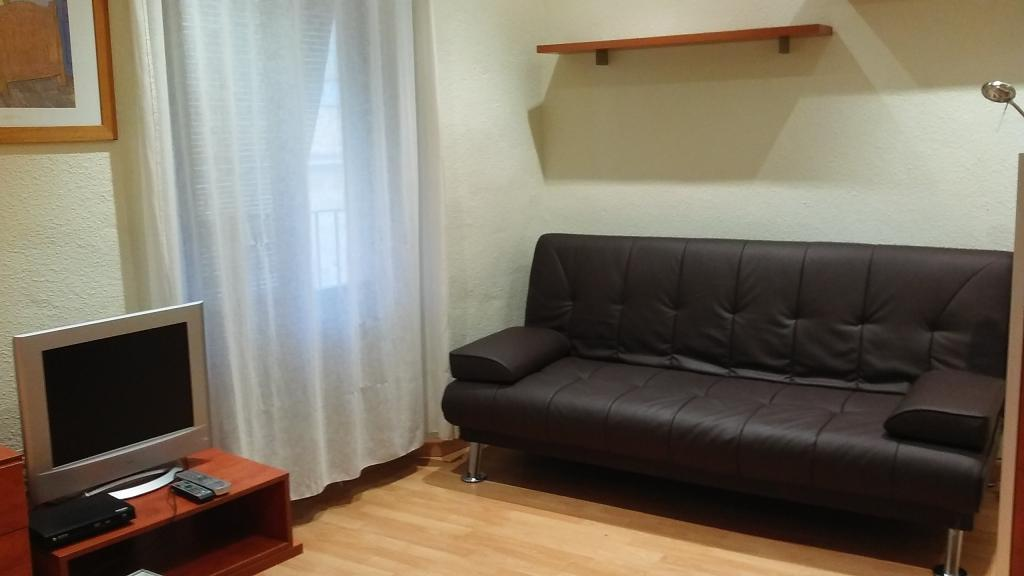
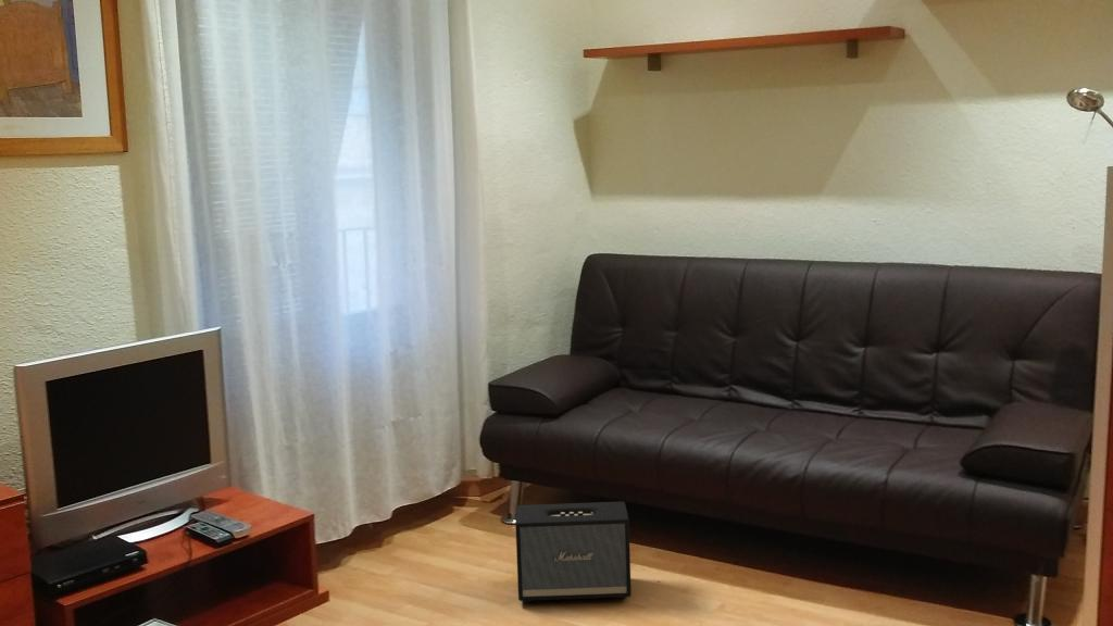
+ speaker (573, 551)
